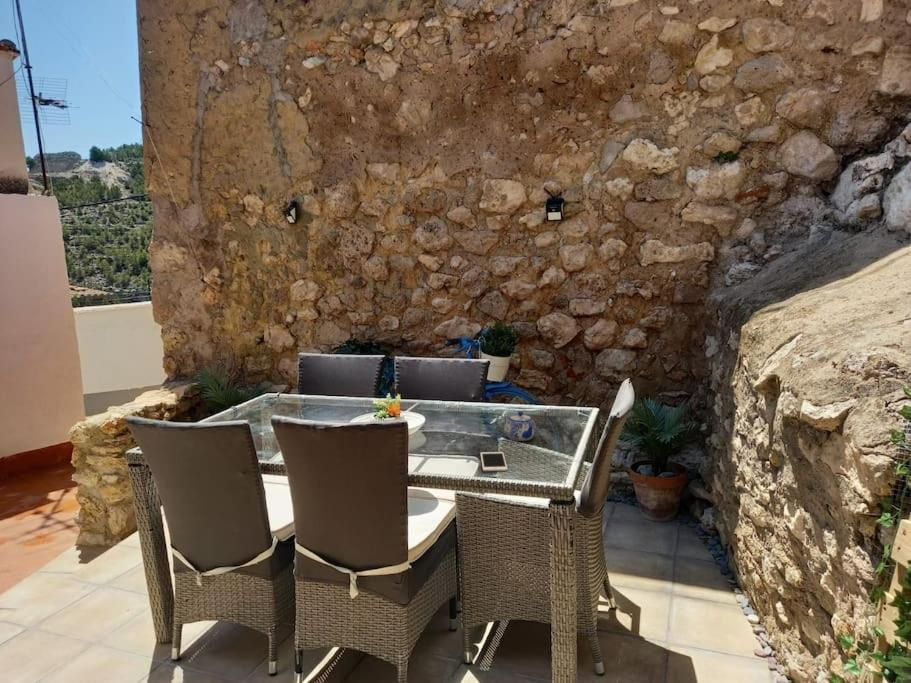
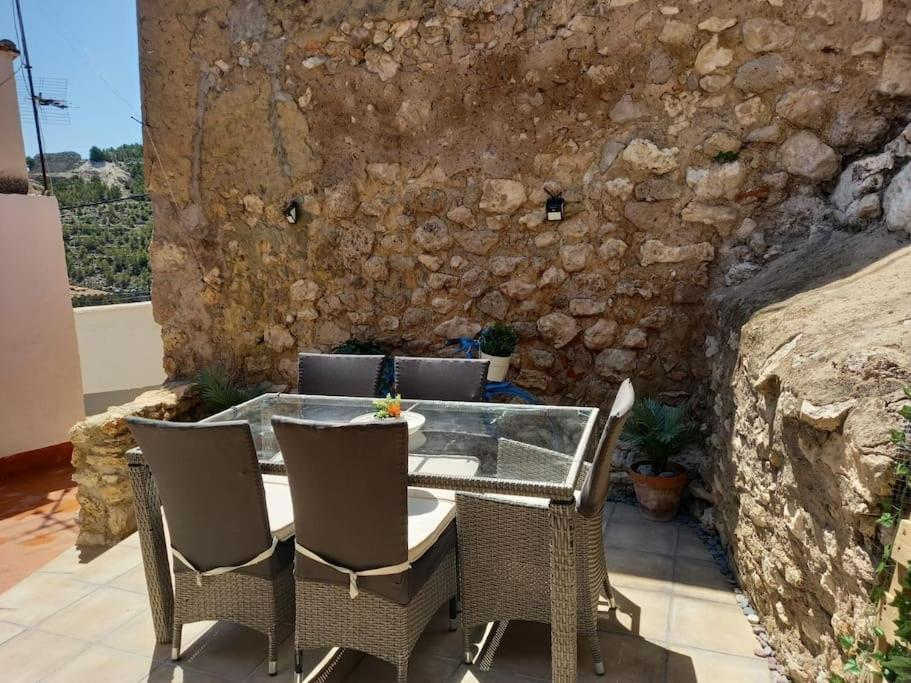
- teapot (521, 425)
- cell phone (493, 461)
